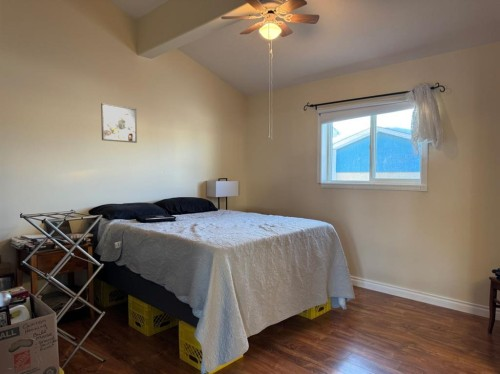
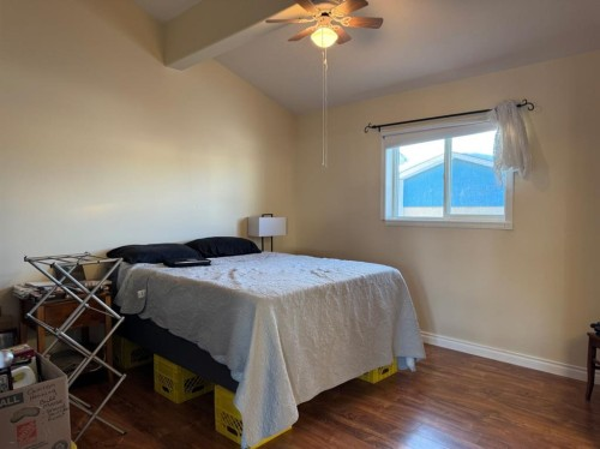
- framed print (119, 123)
